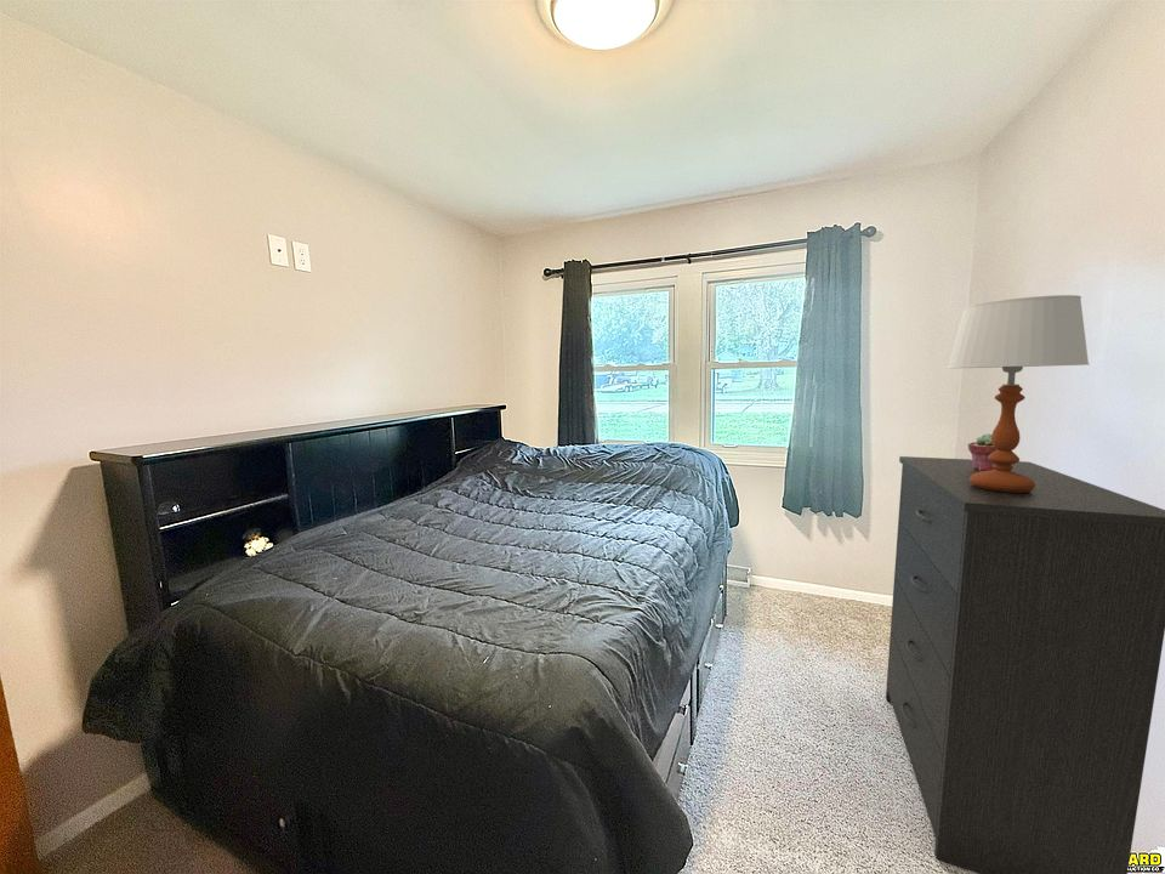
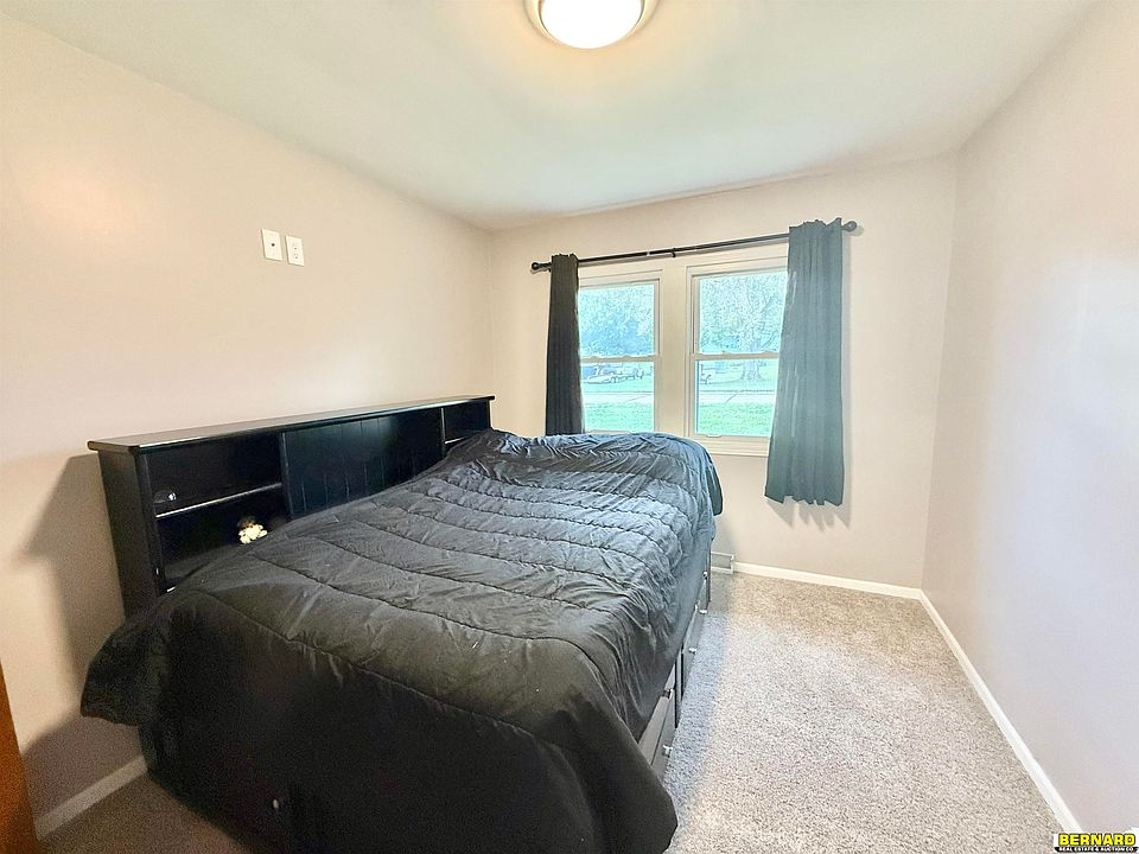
- dresser (984, 635)
- table lamp (1008, 397)
- potted succulent (985, 450)
